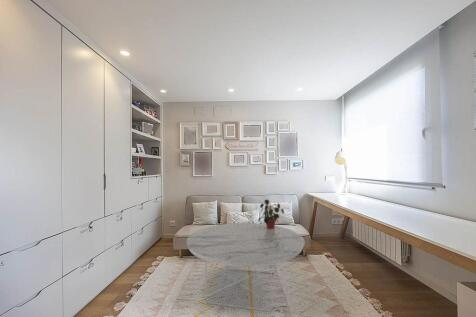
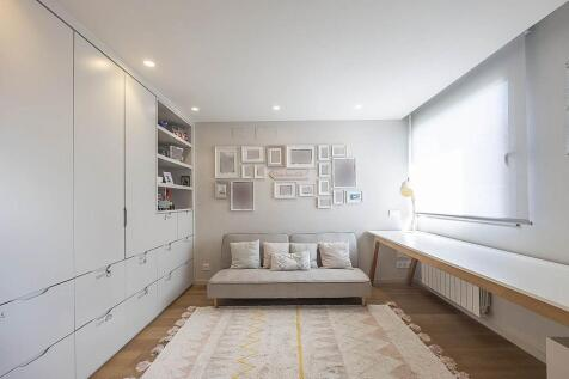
- coffee table (245, 262)
- potted plant (270, 213)
